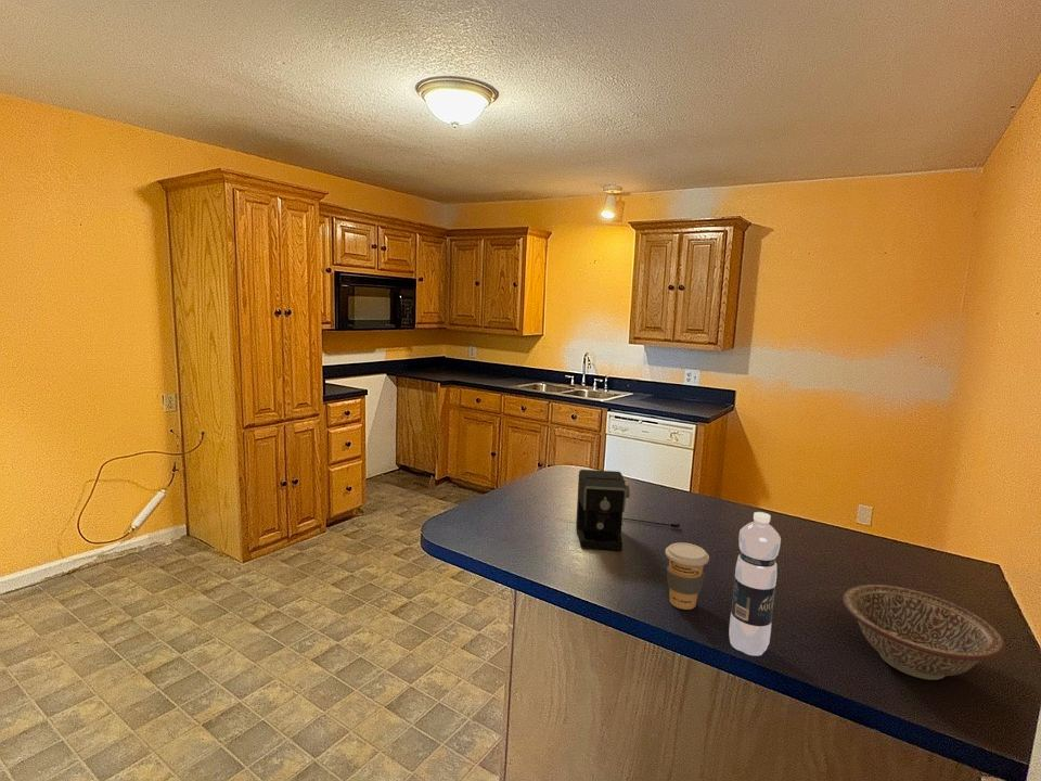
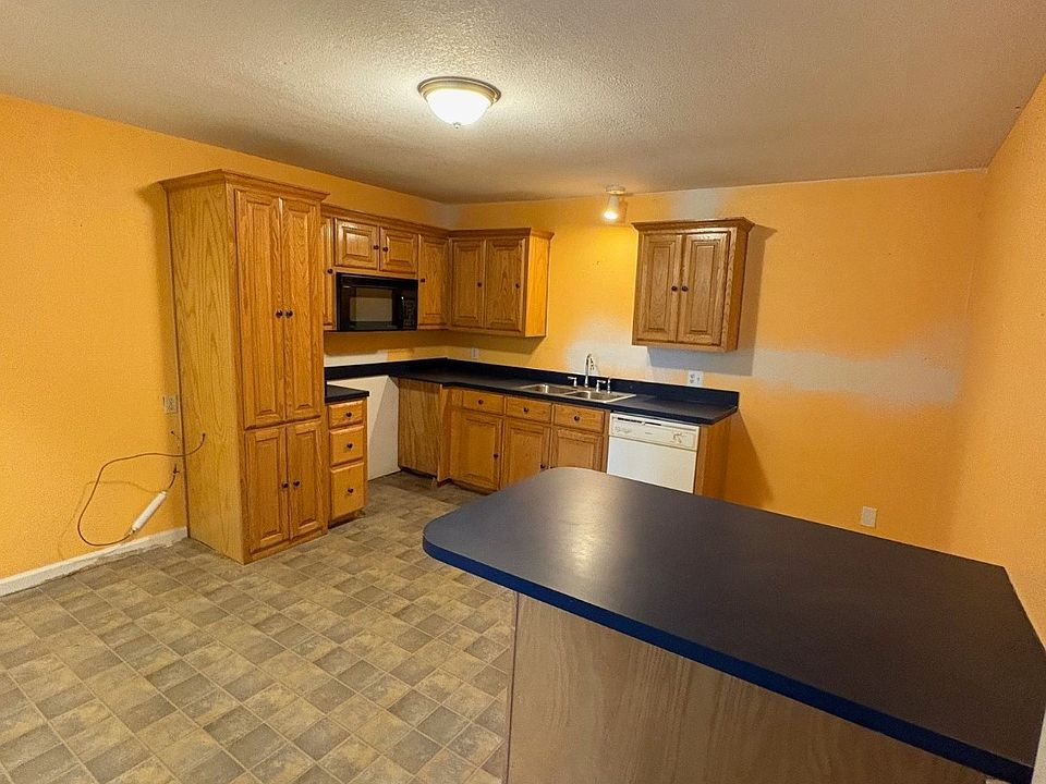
- decorative bowl (914, 639)
- coffee maker (625, 504)
- water bottle (755, 581)
- coffee cup (684, 576)
